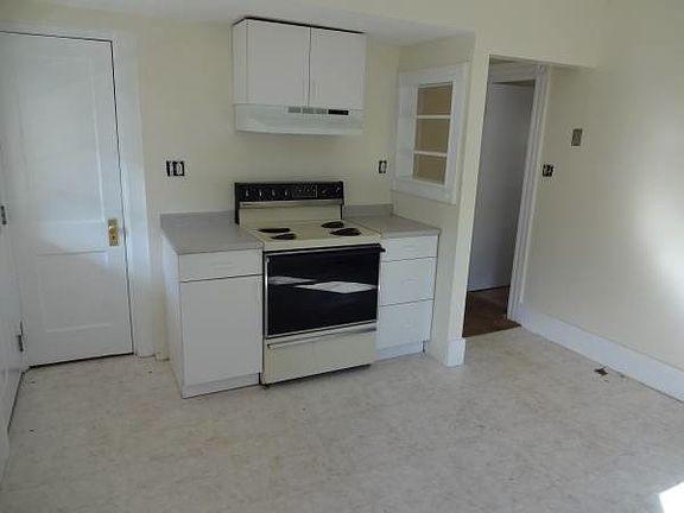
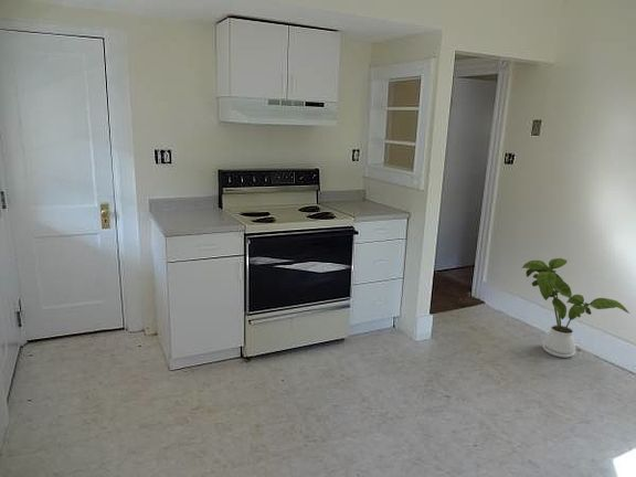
+ house plant (559, 309)
